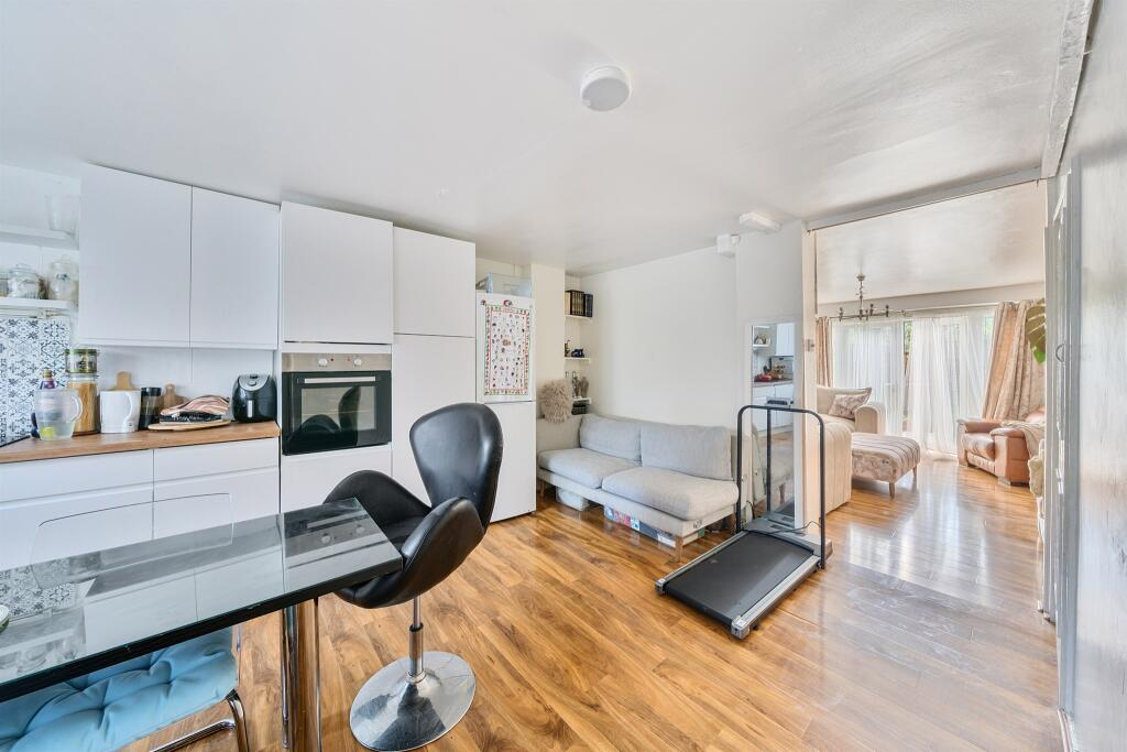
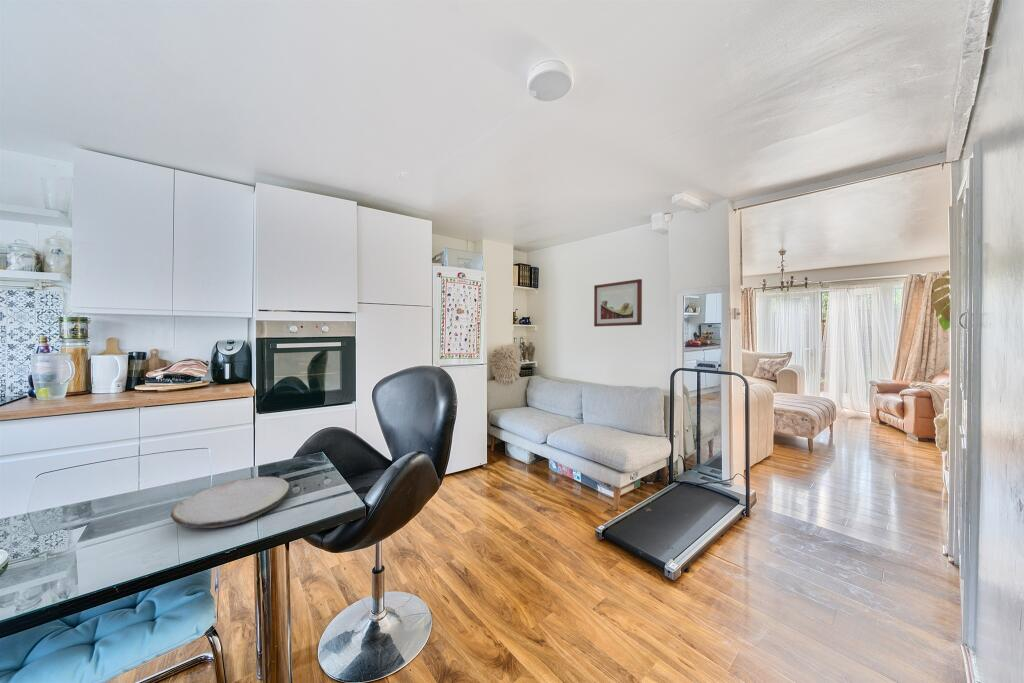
+ plate (234, 501)
+ wall art (616, 304)
